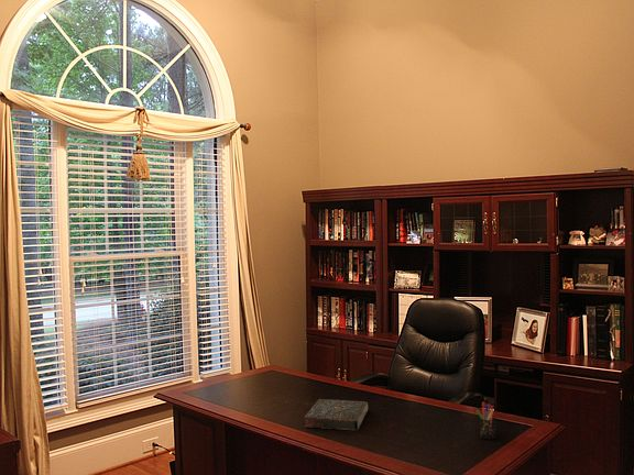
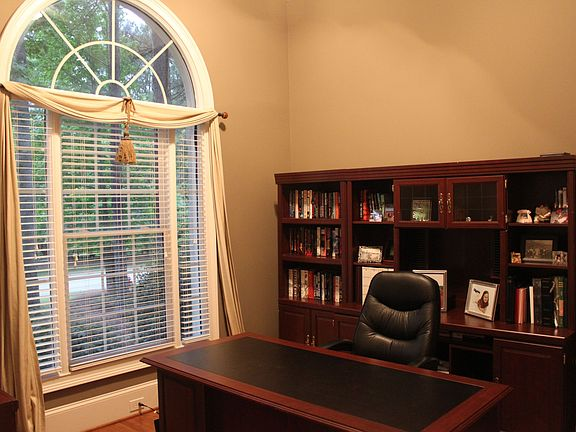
- book (337, 413)
- pen holder (485, 420)
